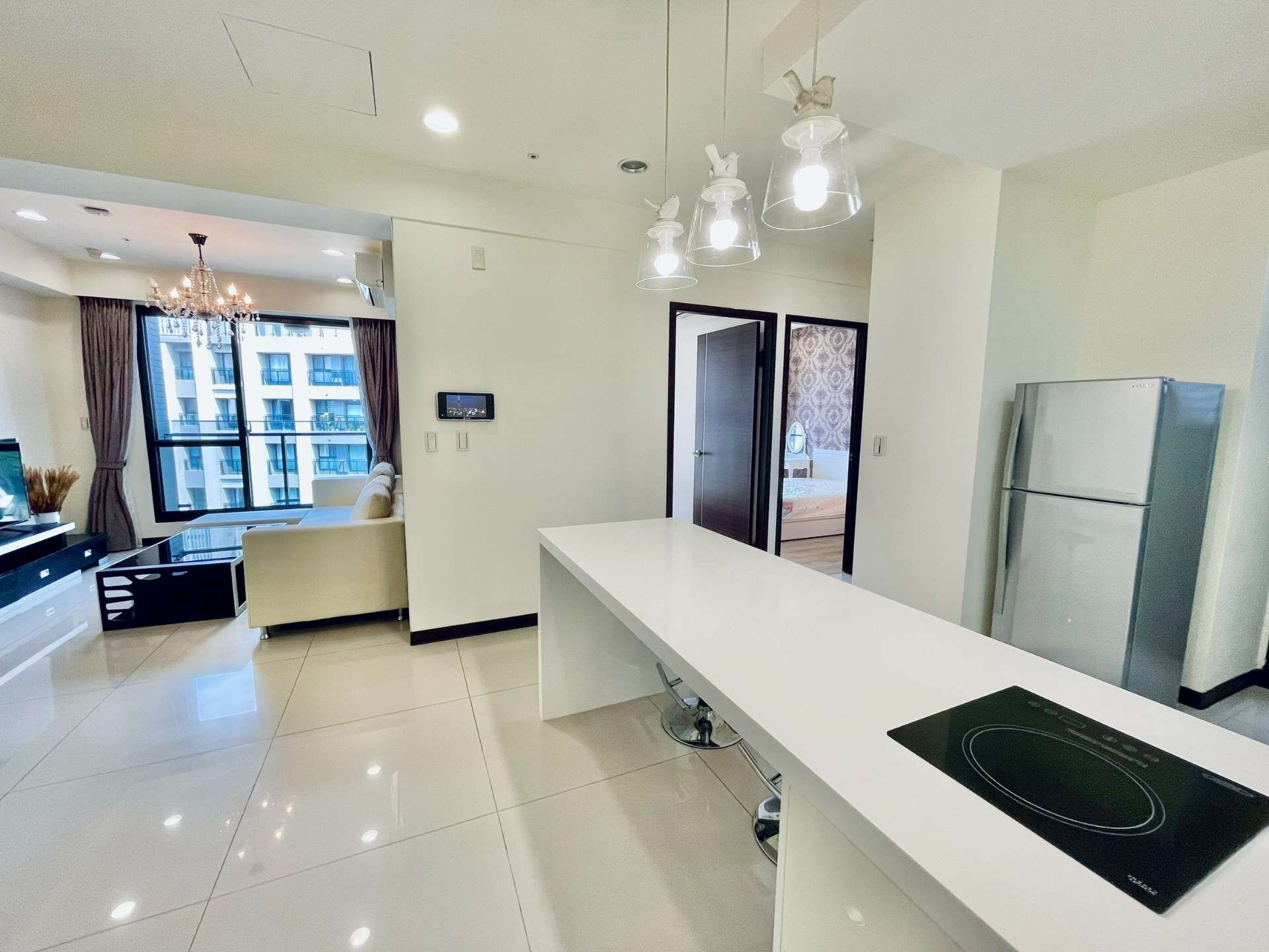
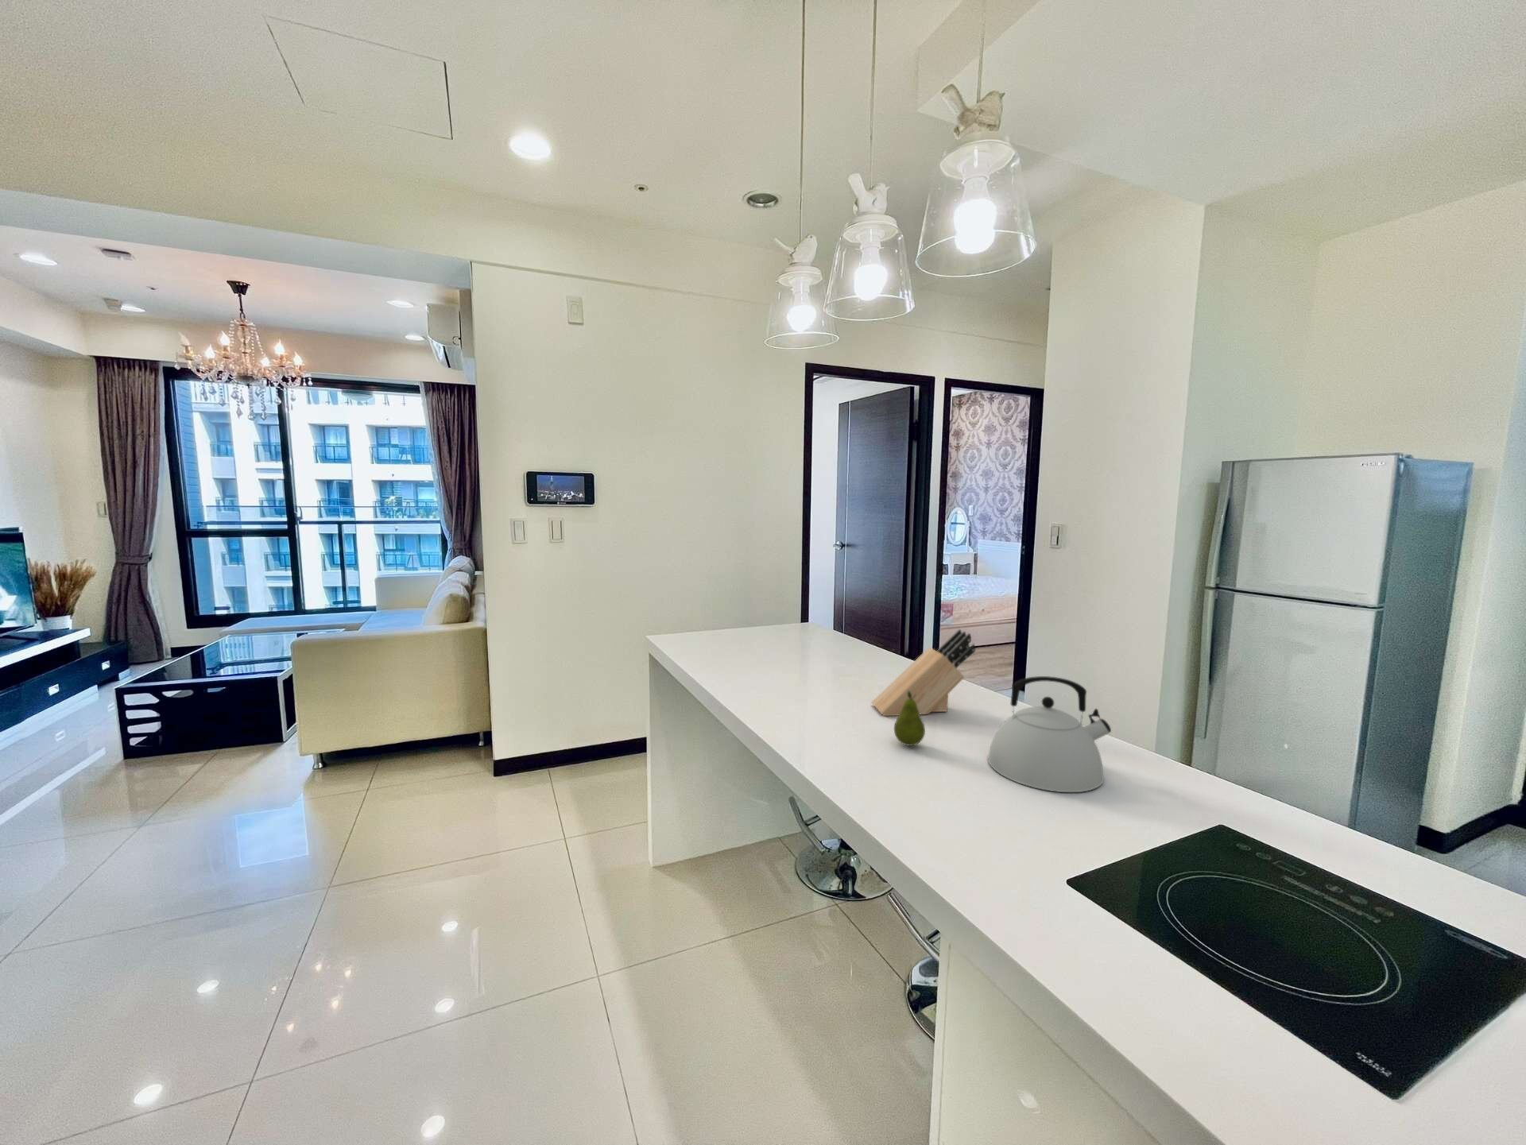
+ kettle (1049, 723)
+ fruit (909, 718)
+ knife block (925, 670)
